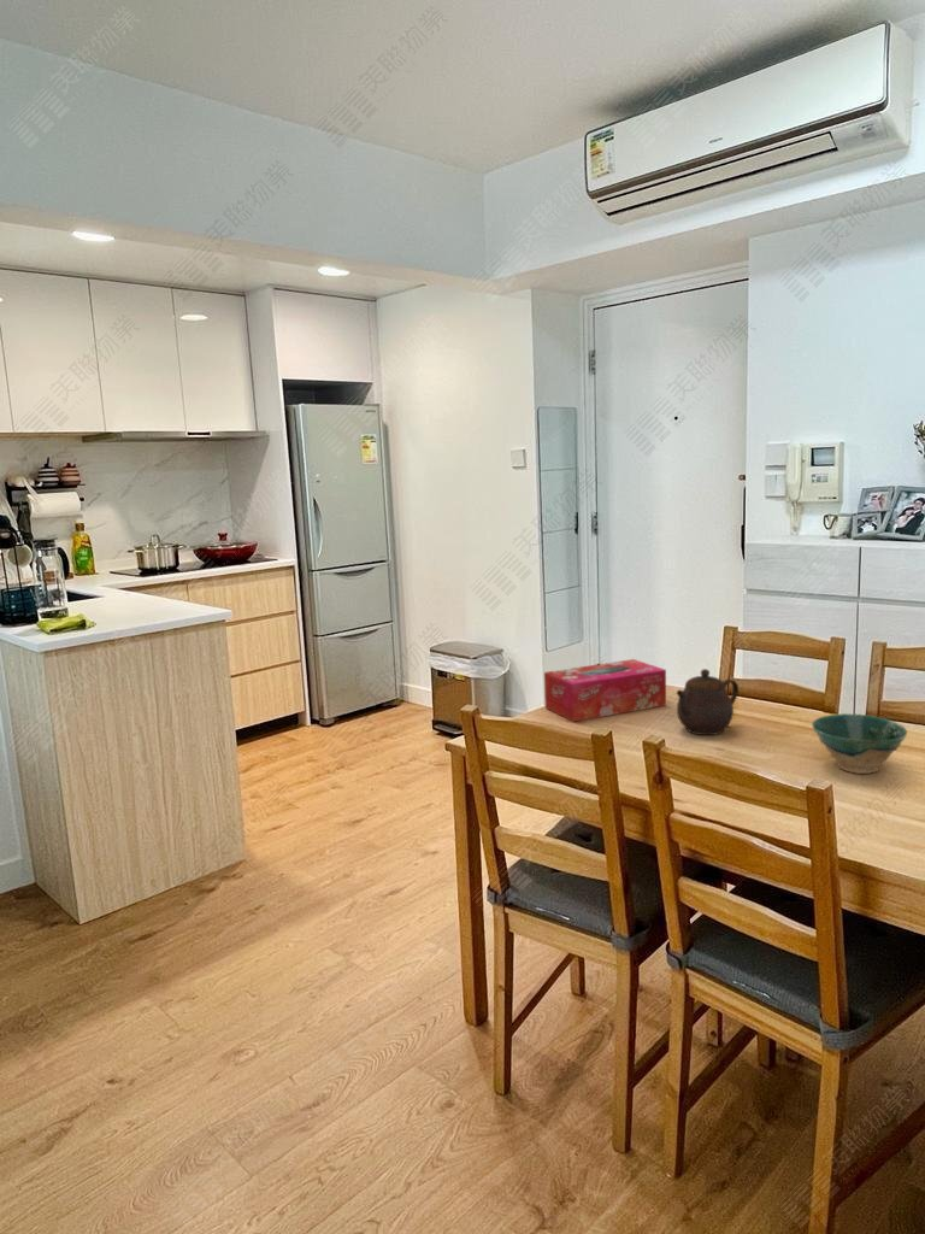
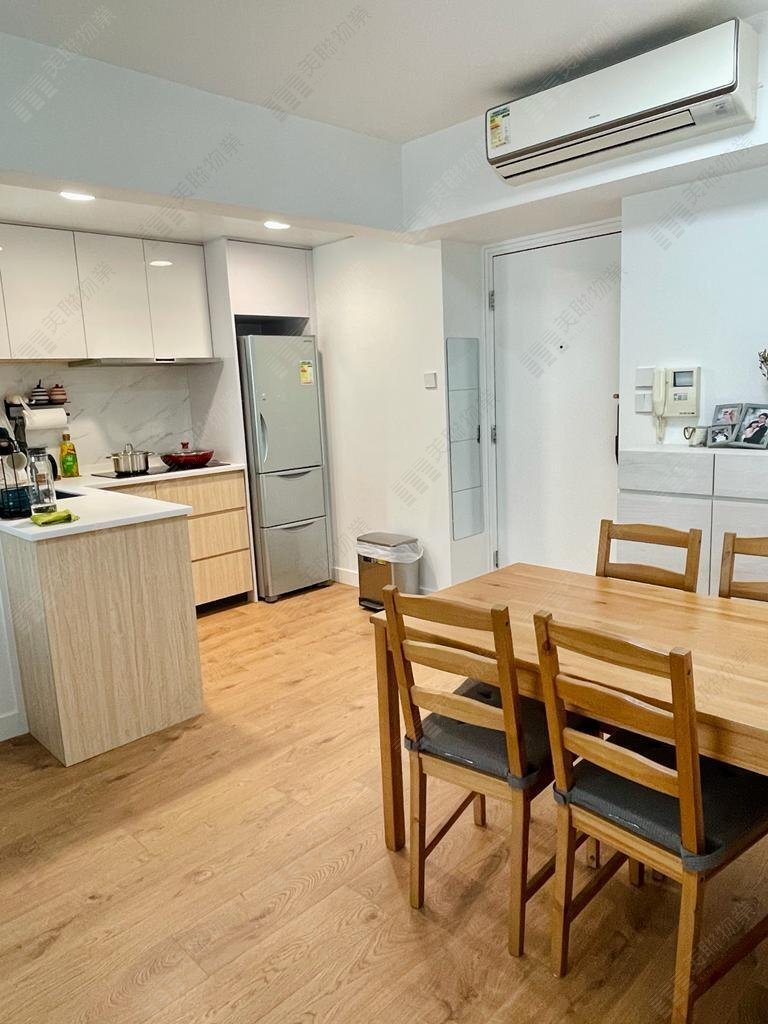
- teapot (707, 699)
- bowl (858, 746)
- tissue box (605, 688)
